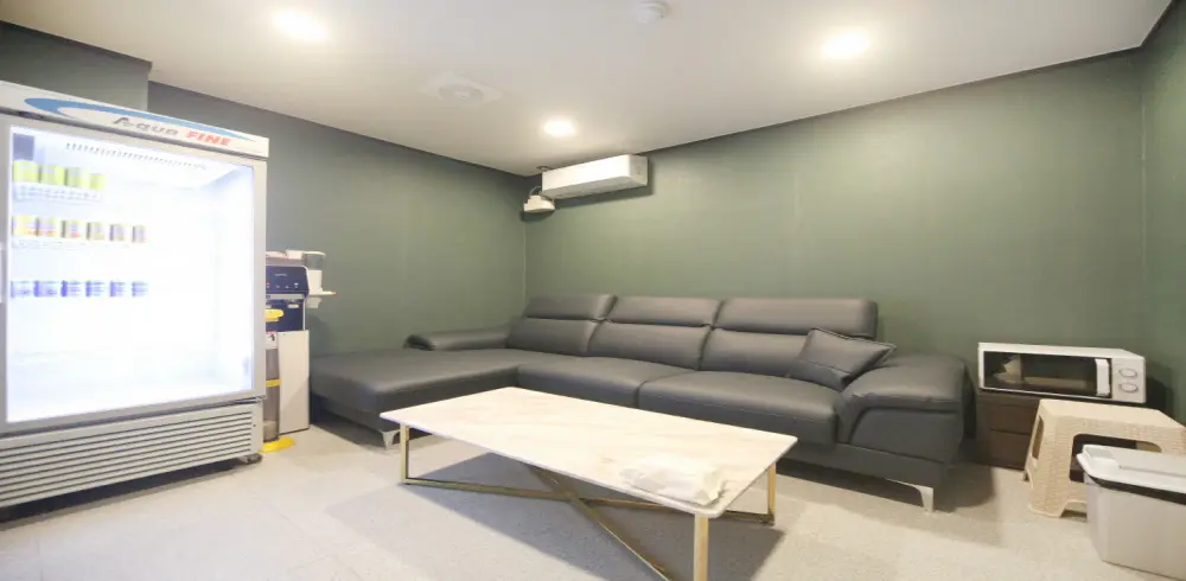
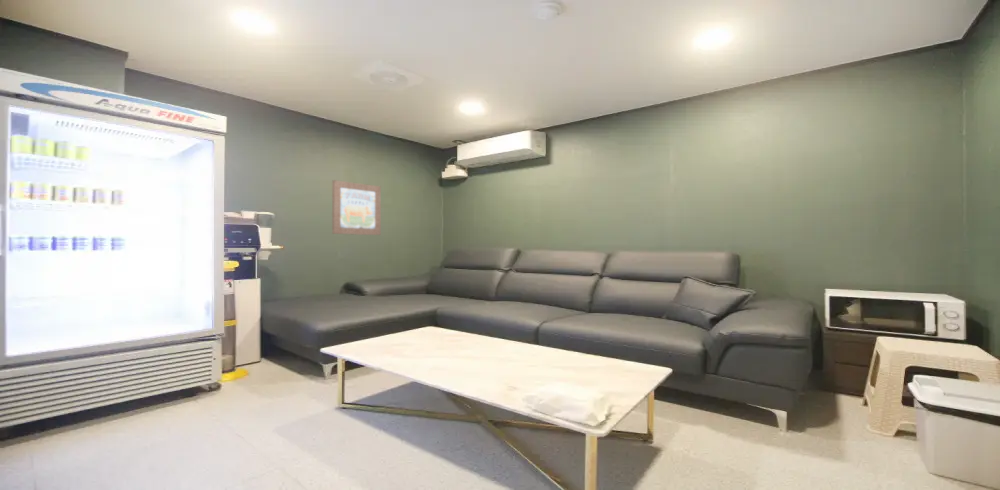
+ wall art (357, 209)
